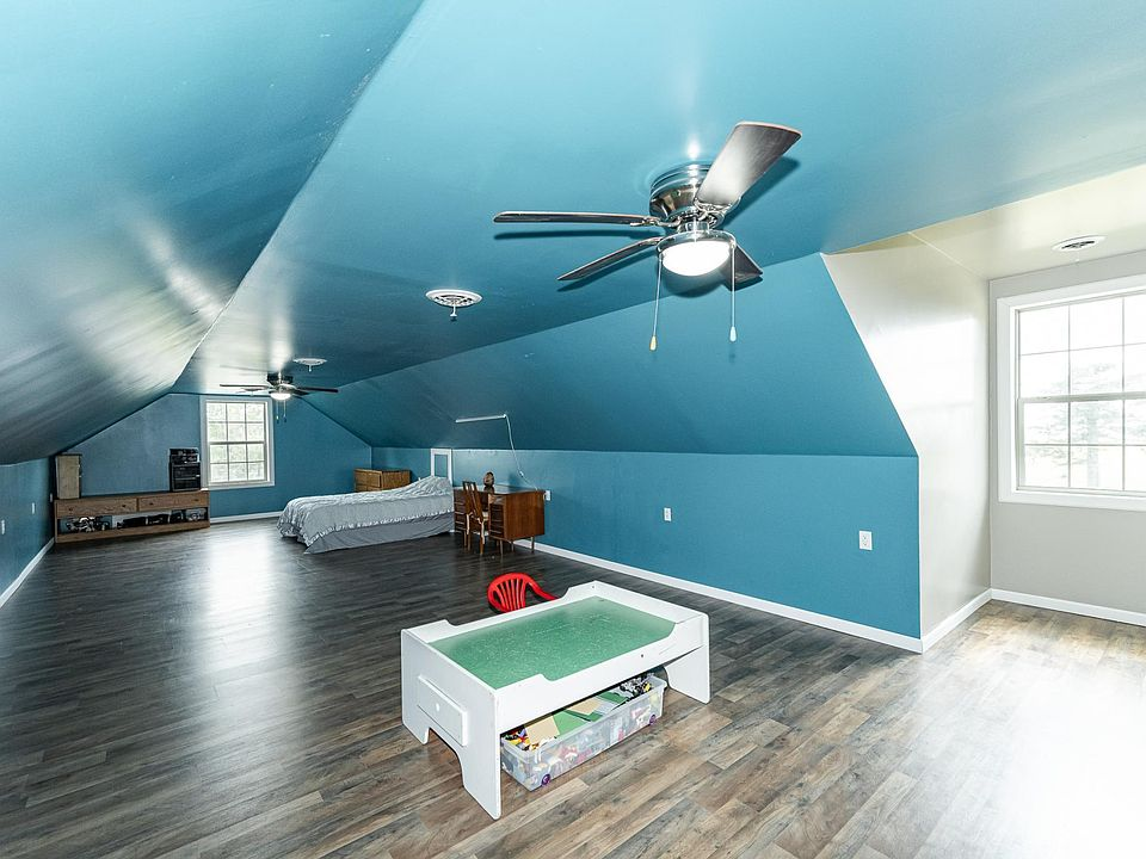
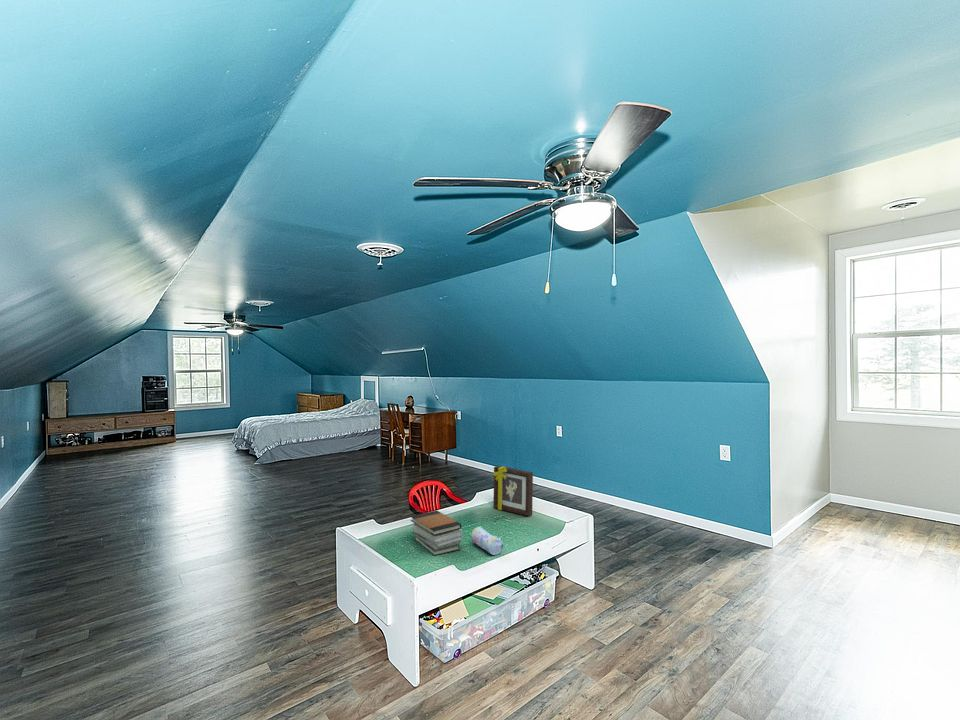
+ picture frame (512, 489)
+ pencil case (486, 540)
+ book stack (436, 532)
